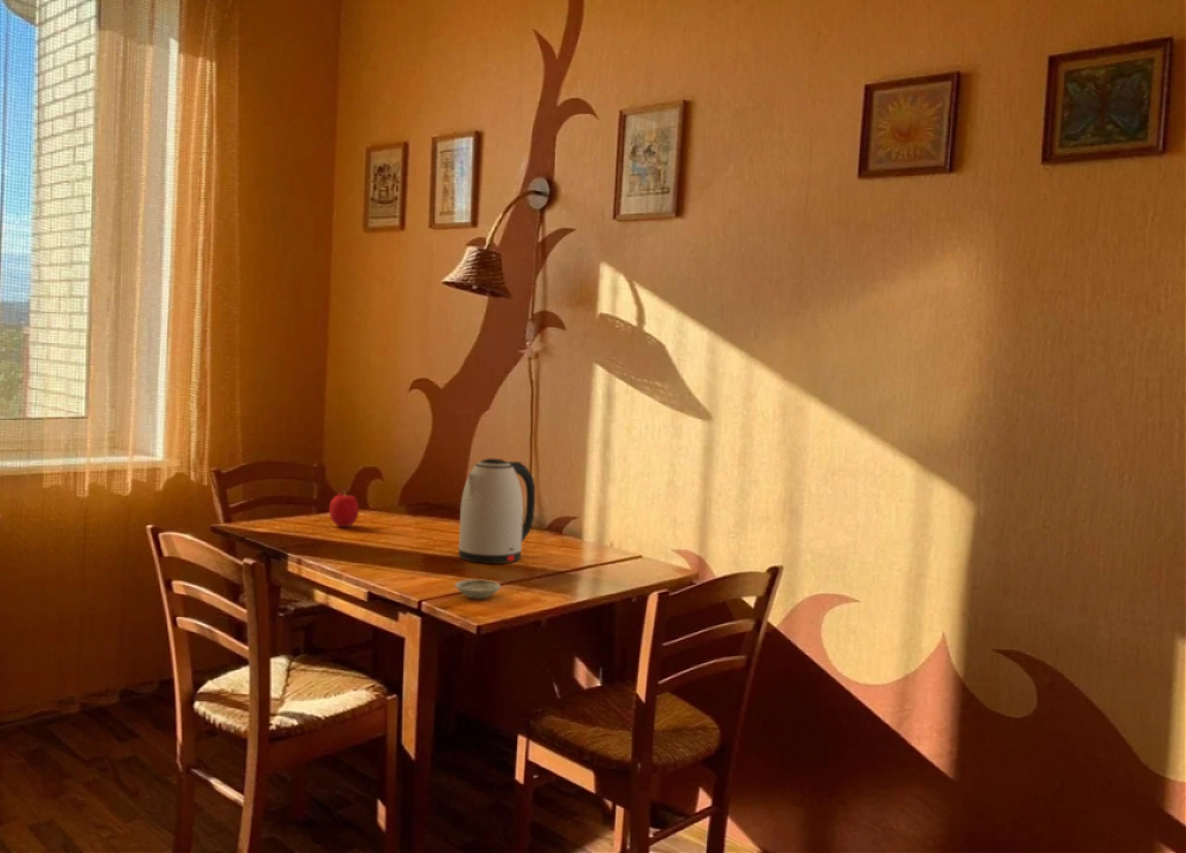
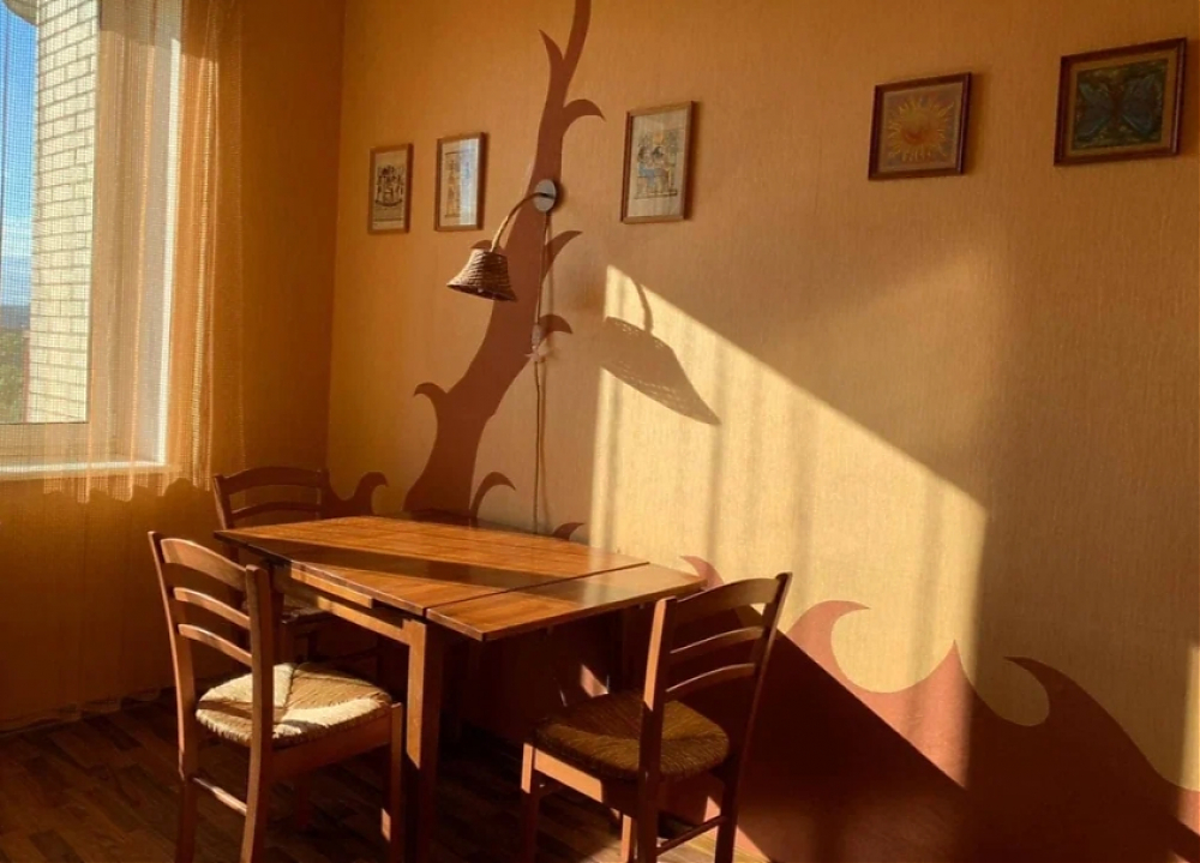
- saucer (477, 590)
- kettle (500, 507)
- fruit (344, 508)
